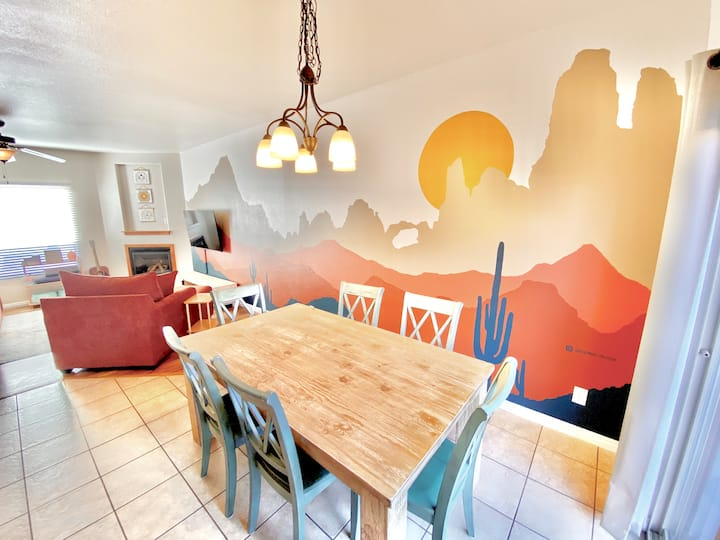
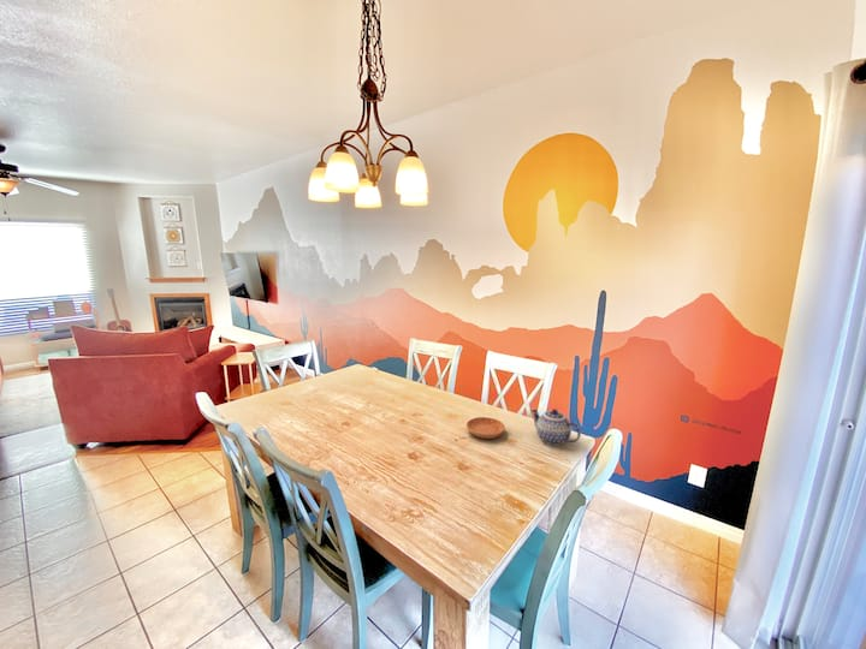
+ saucer (485, 428)
+ teapot (553, 424)
